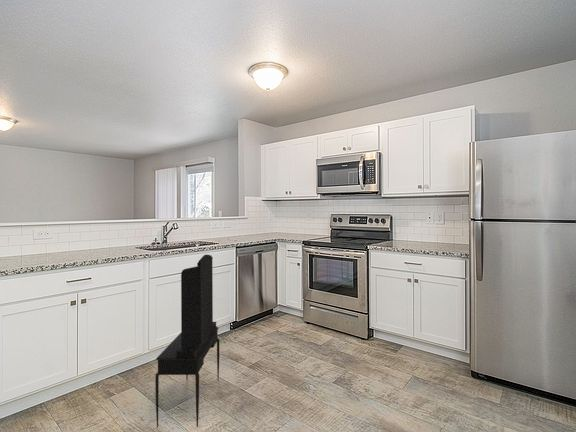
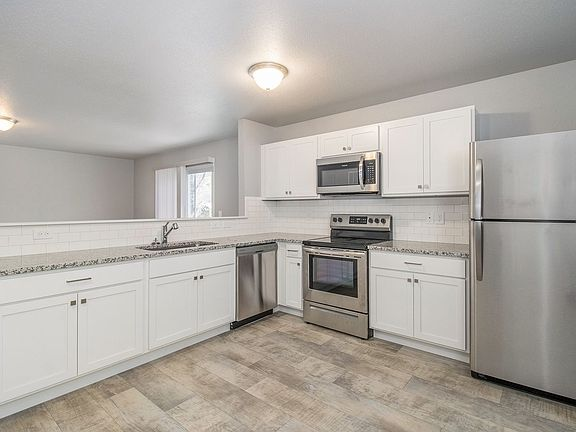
- dresser (191, 327)
